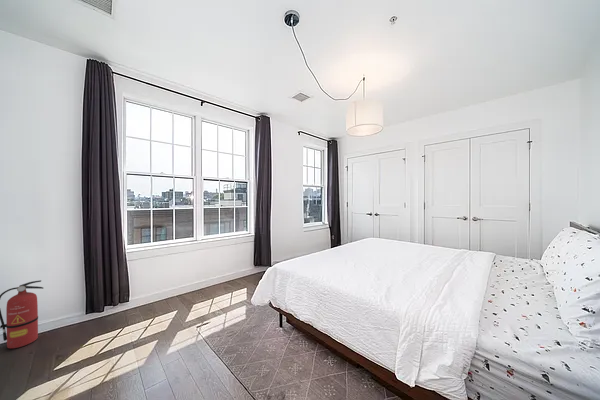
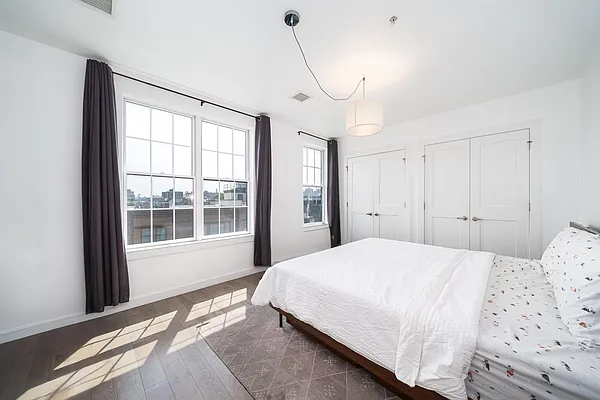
- fire extinguisher (21, 313)
